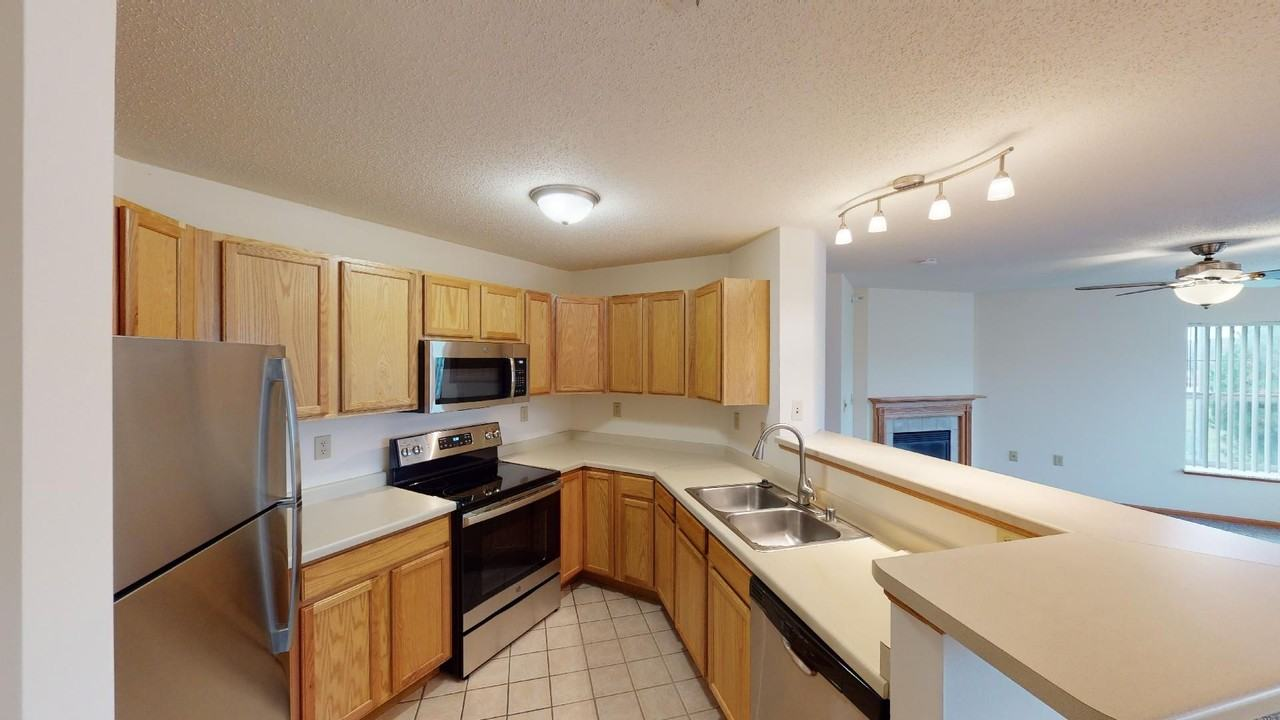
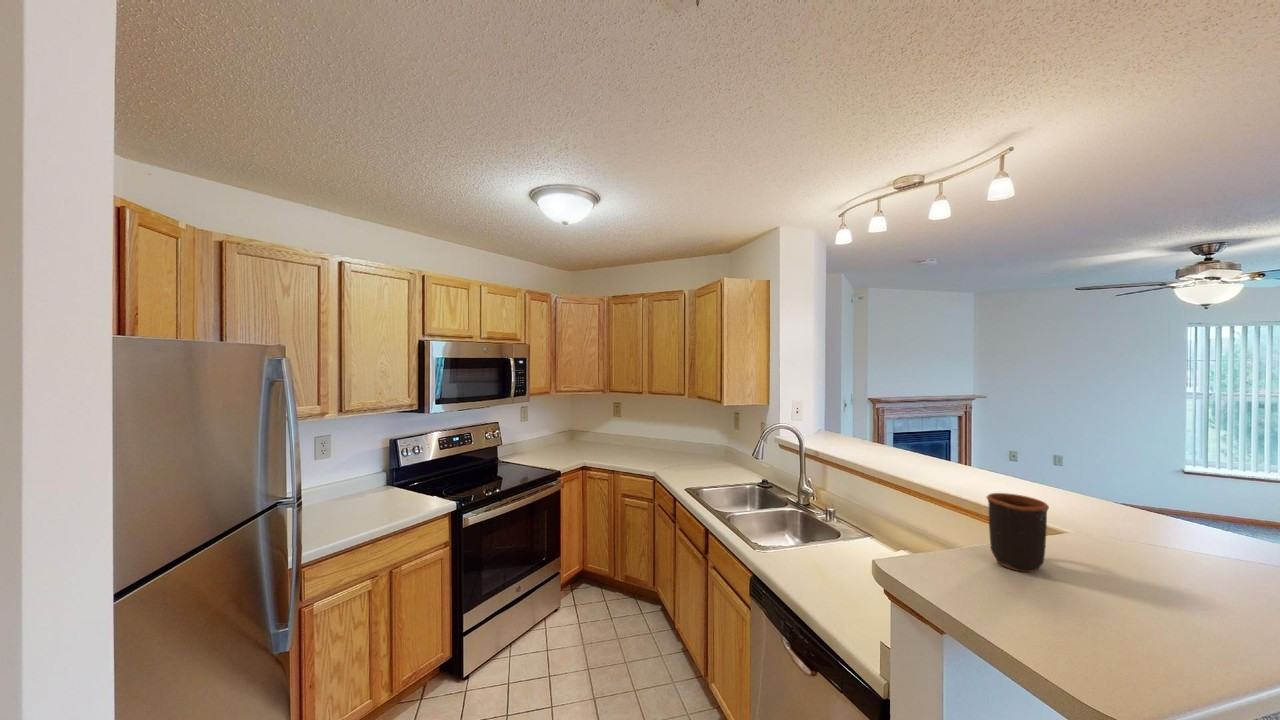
+ mug (1016, 529)
